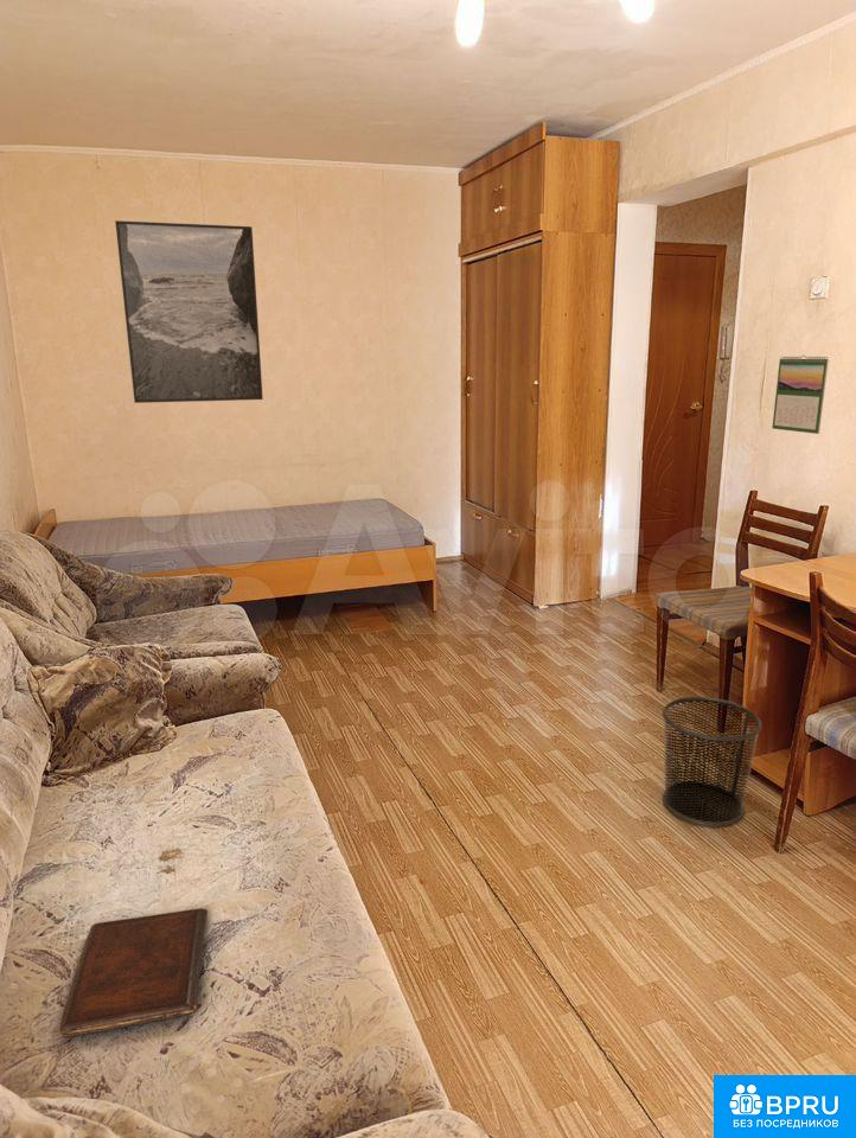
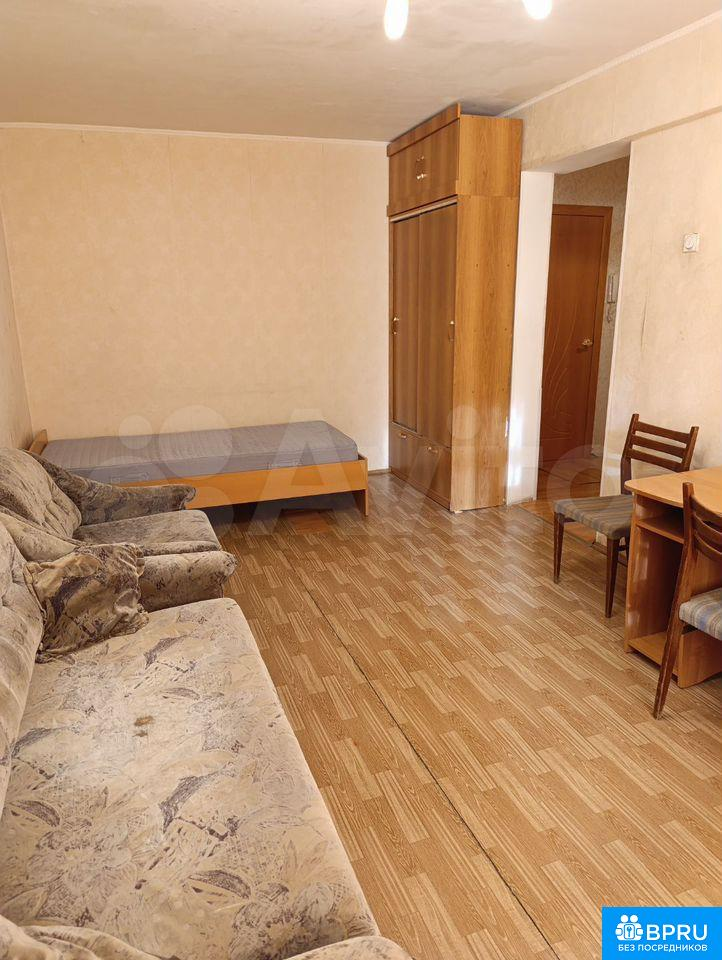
- book (140, 965)
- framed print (192, 314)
- calendar (799, 394)
- waste bin (707, 761)
